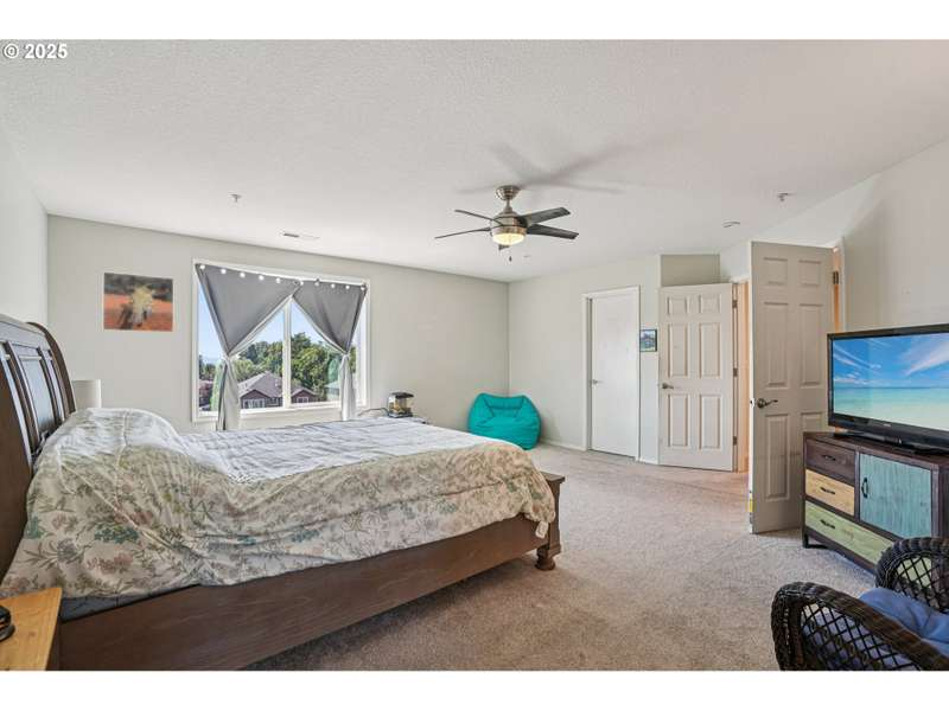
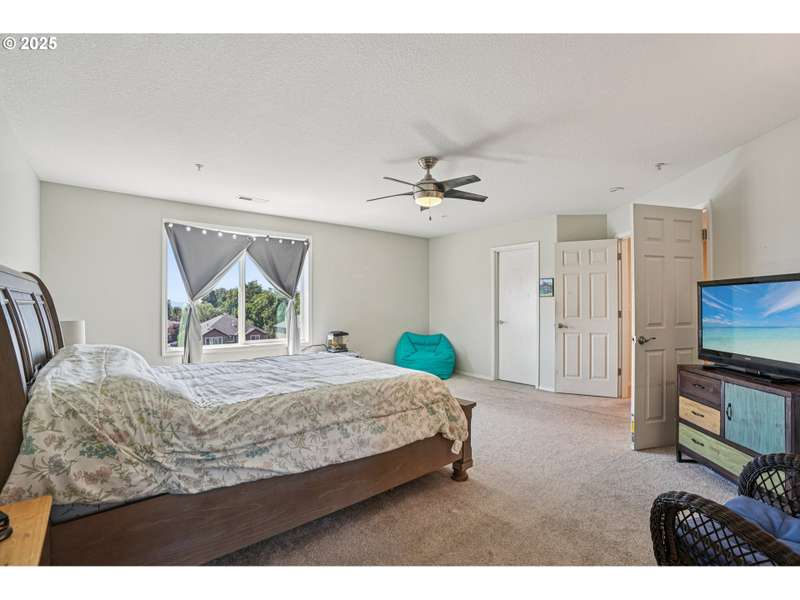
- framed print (139, 302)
